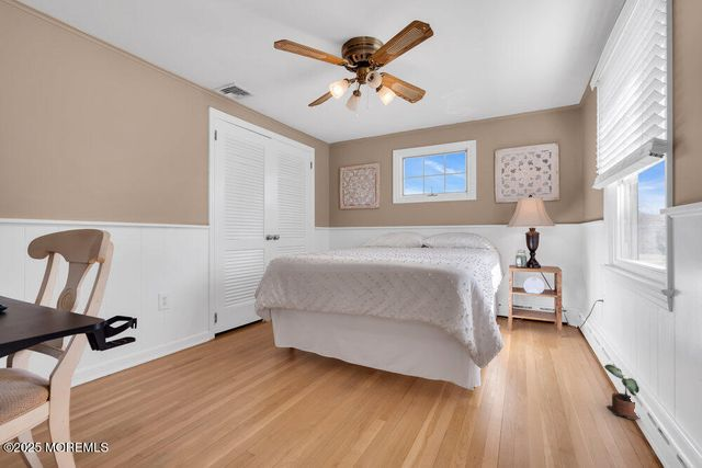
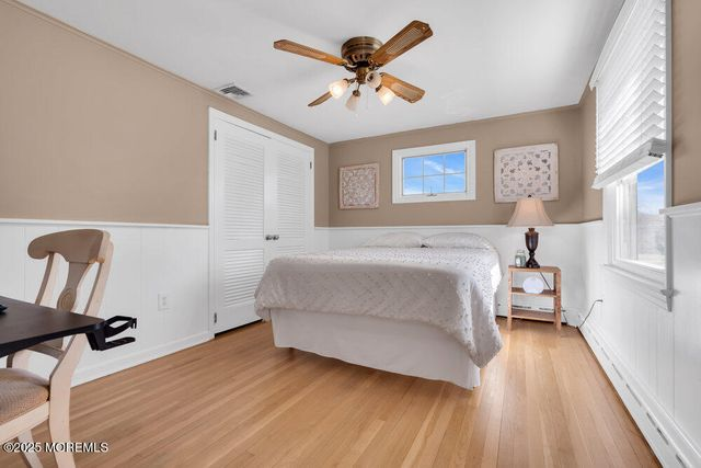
- potted plant (622, 393)
